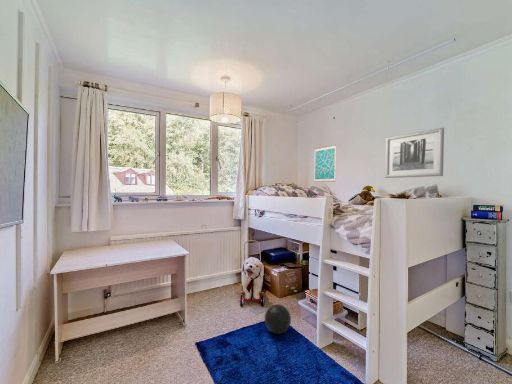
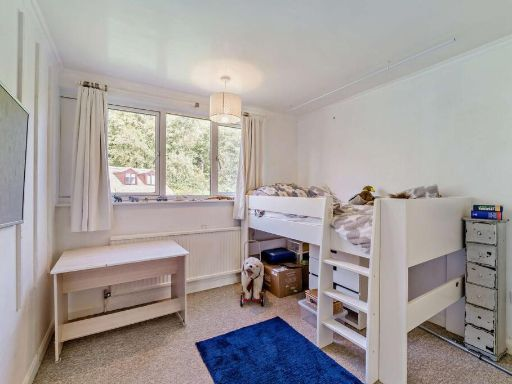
- ball (277, 318)
- wall art (324, 164)
- wall art (411, 155)
